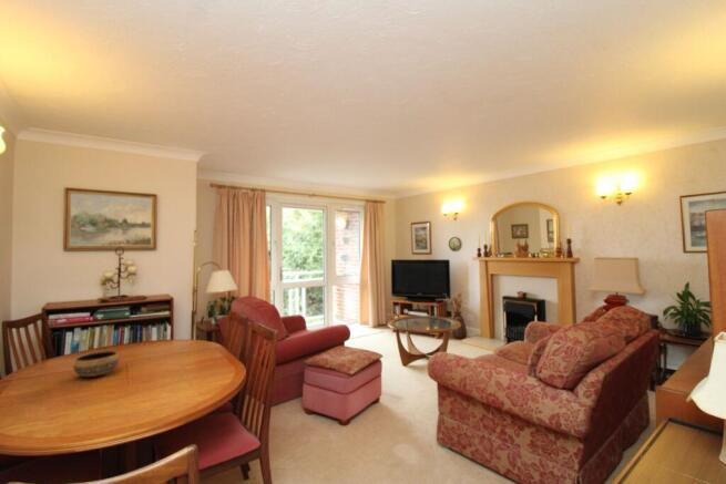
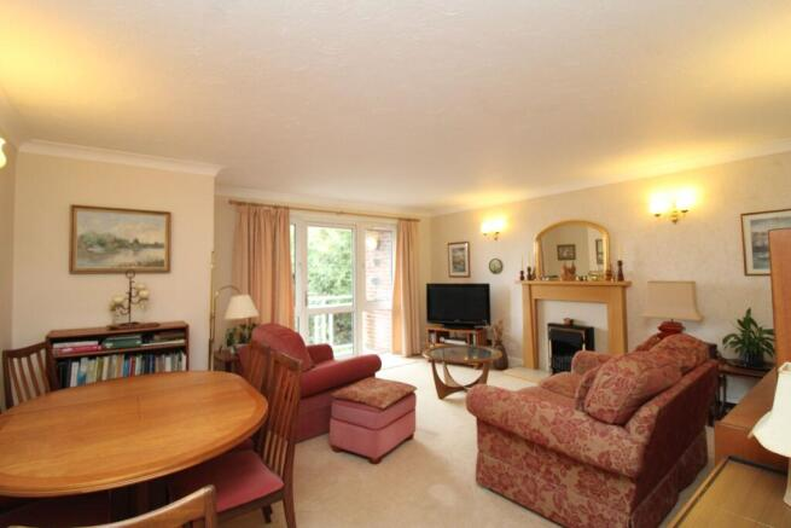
- bowl (96, 364)
